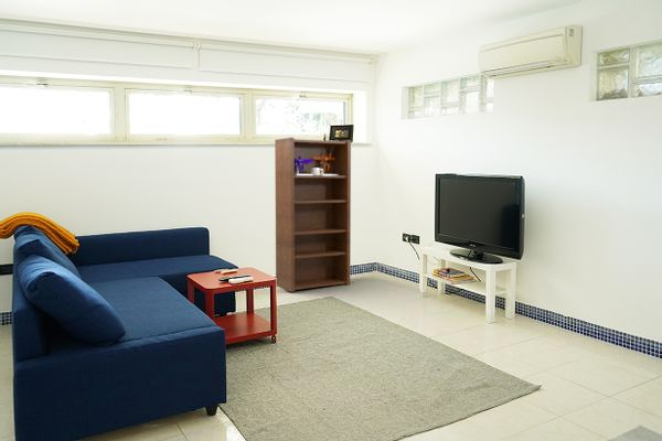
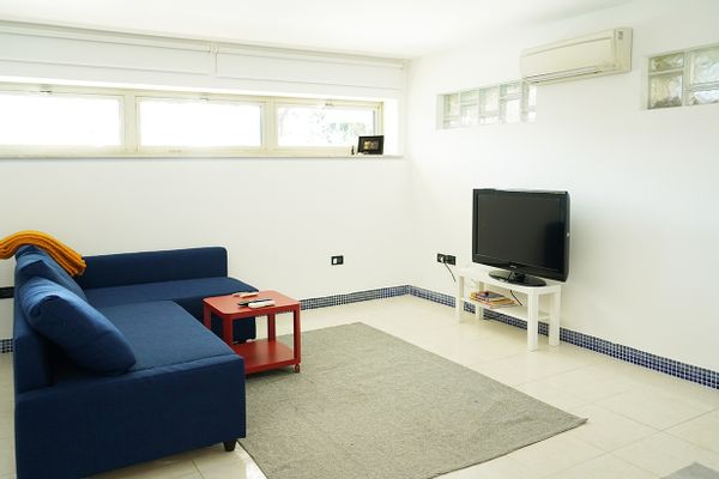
- bookshelf (312, 213)
